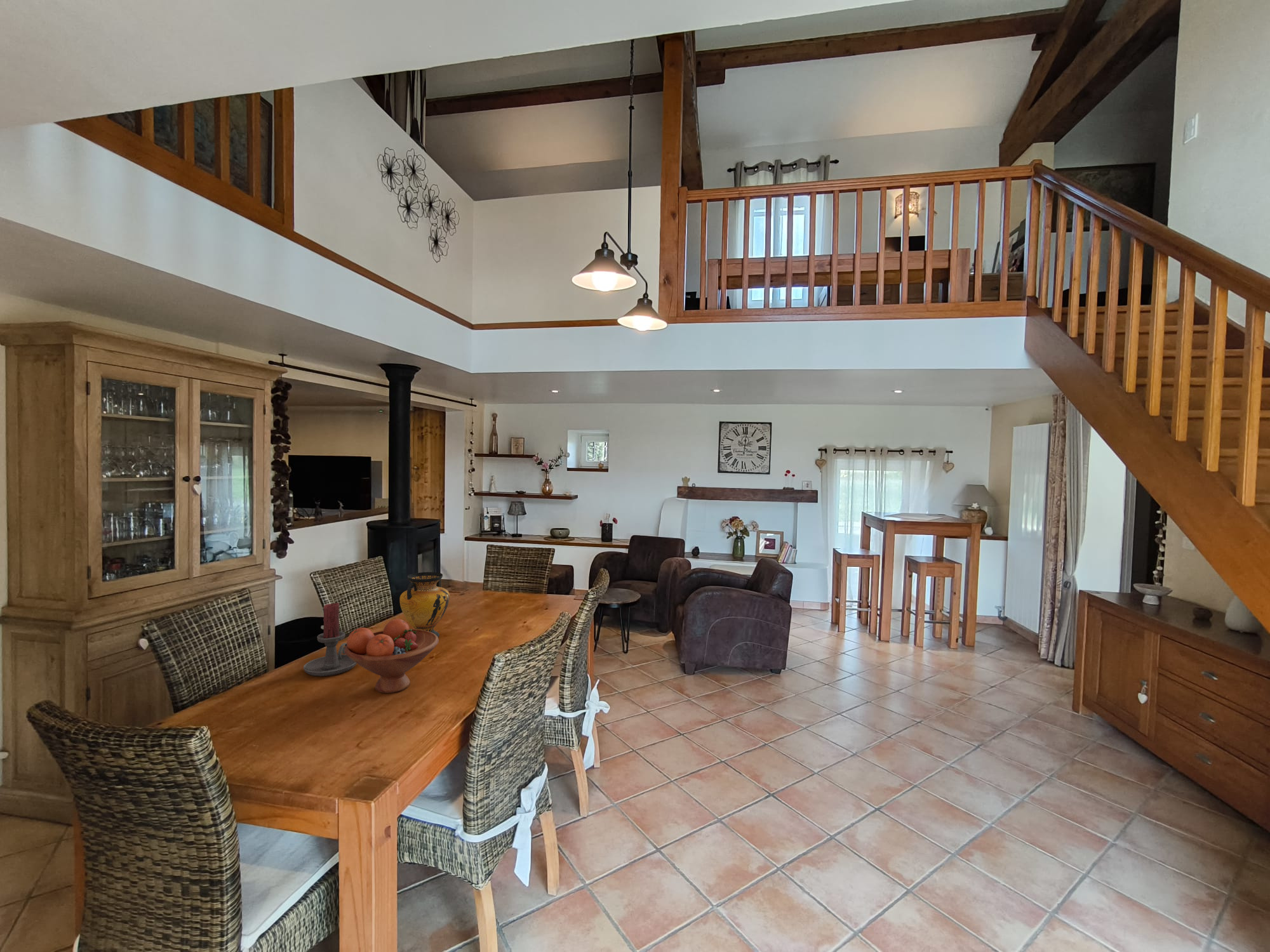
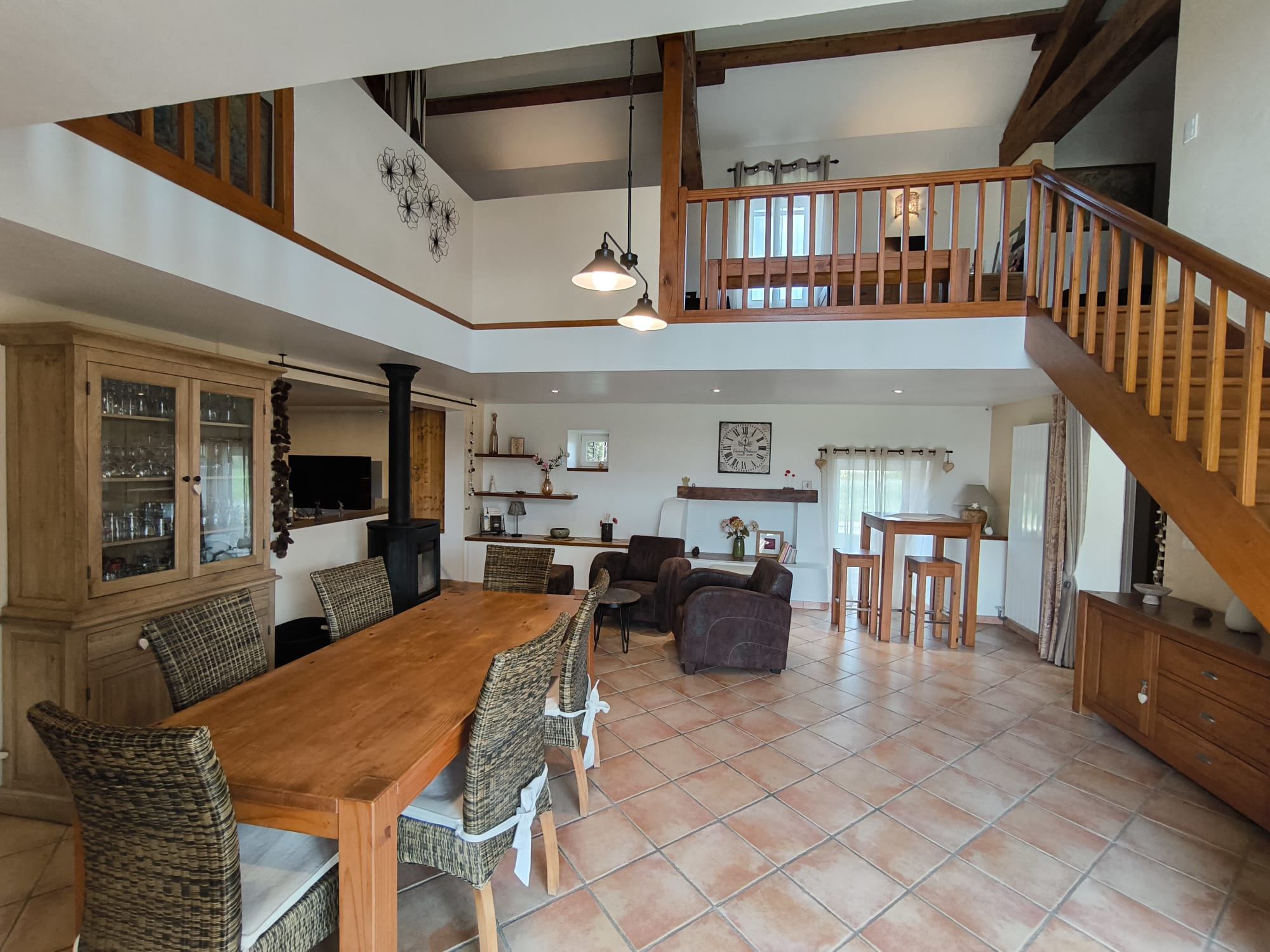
- candle holder (334, 633)
- fruit bowl (392, 656)
- vase (424, 606)
